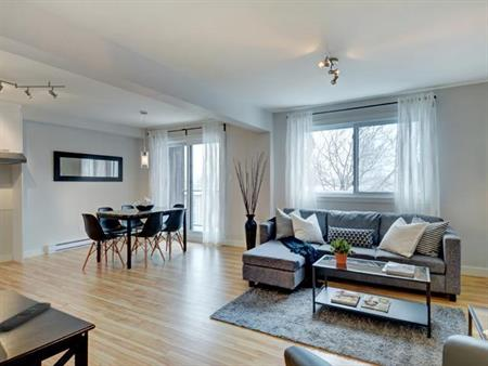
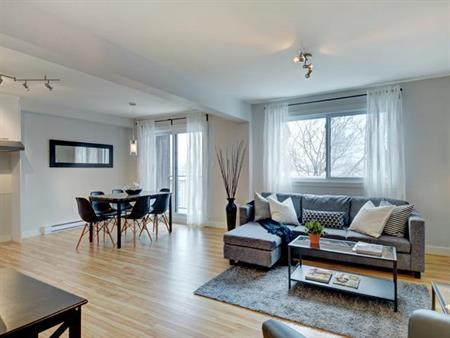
- remote control (25, 315)
